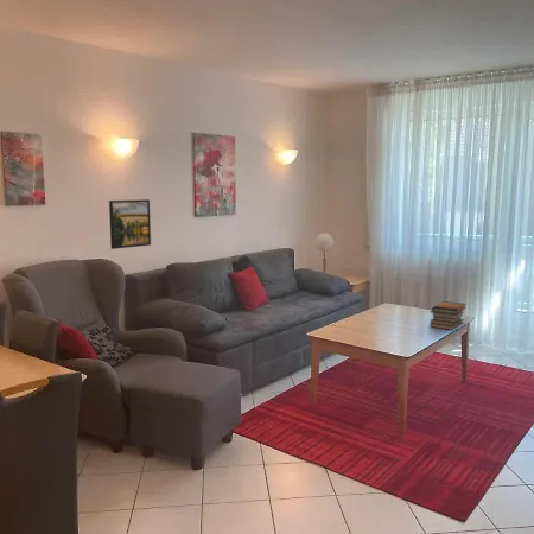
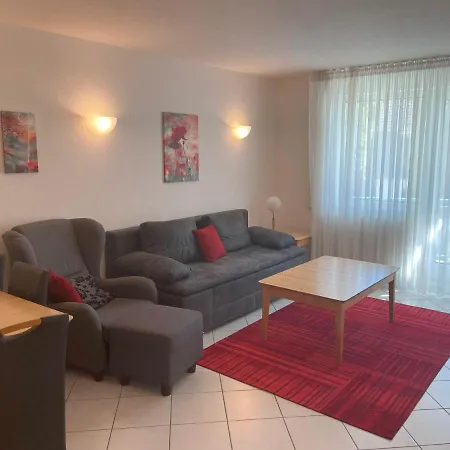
- book stack (447, 314)
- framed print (131, 223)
